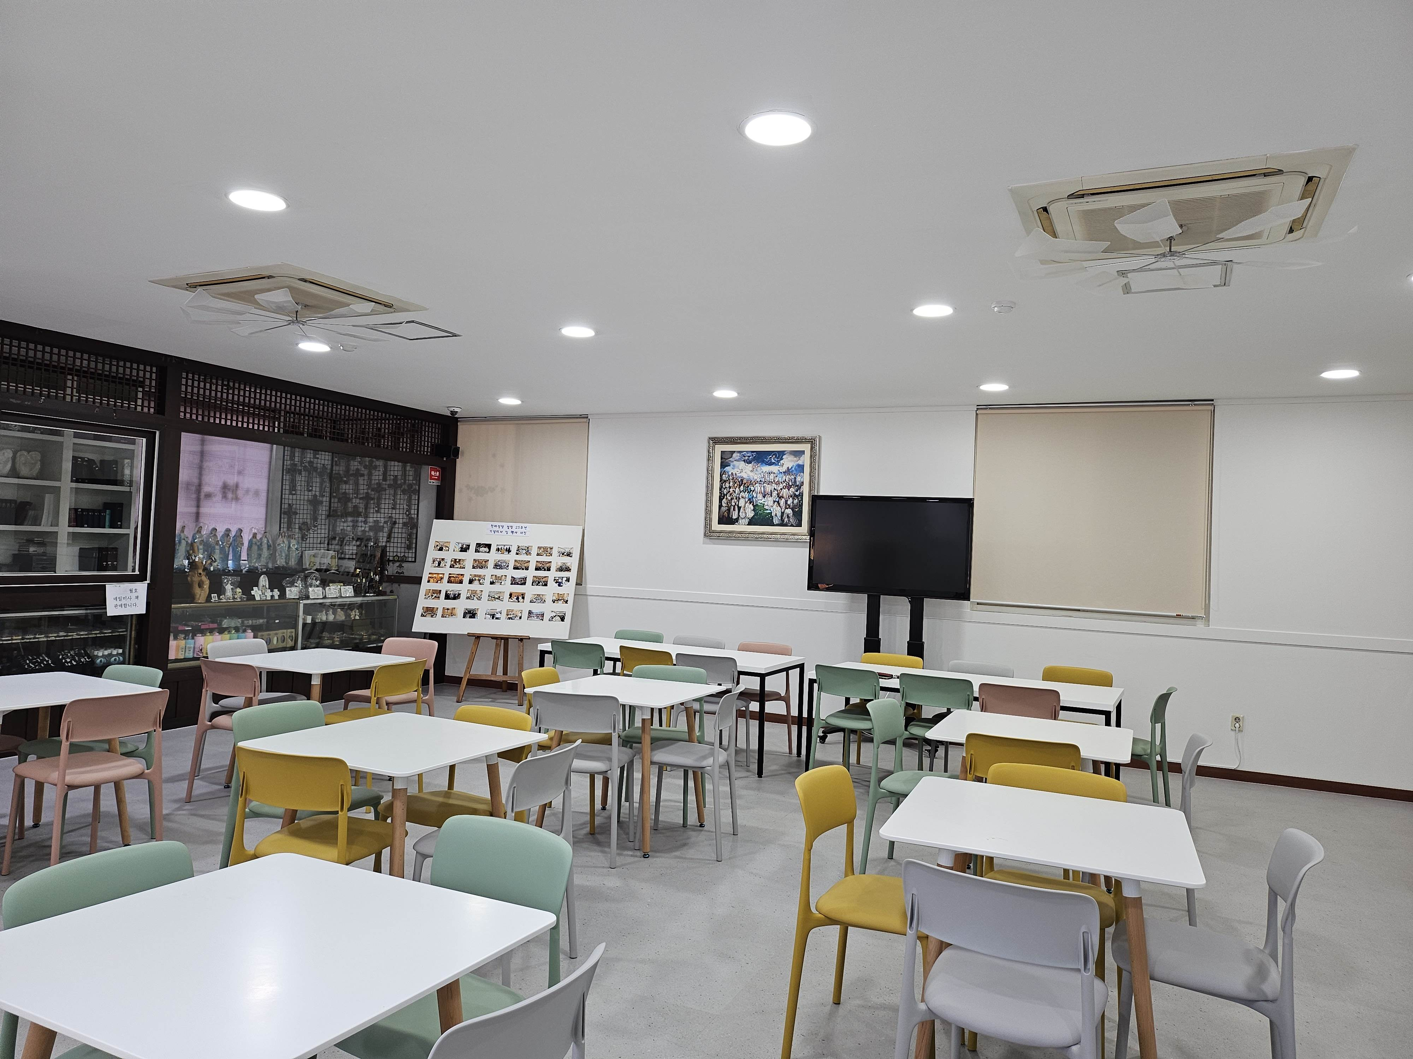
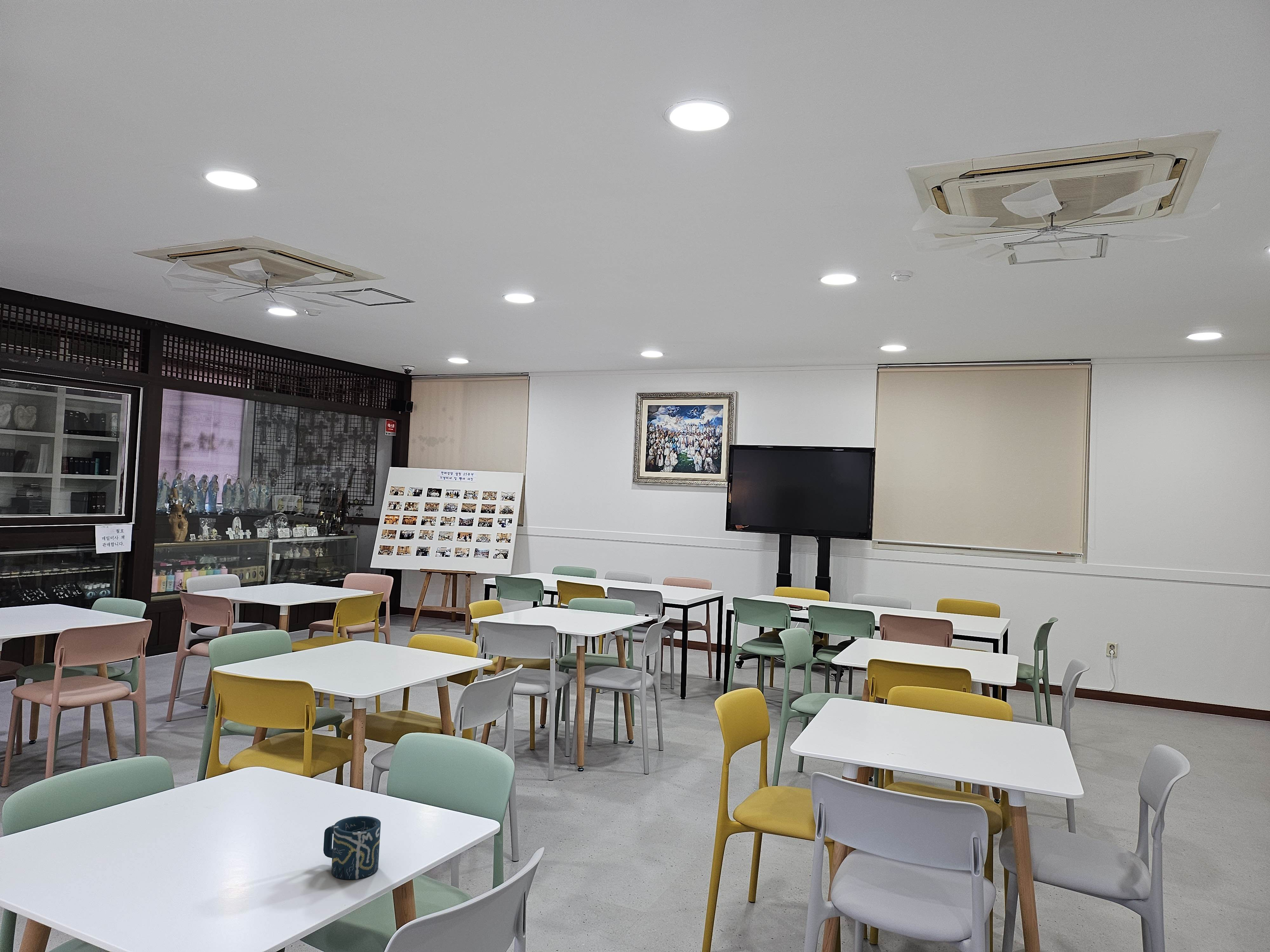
+ cup (350, 845)
